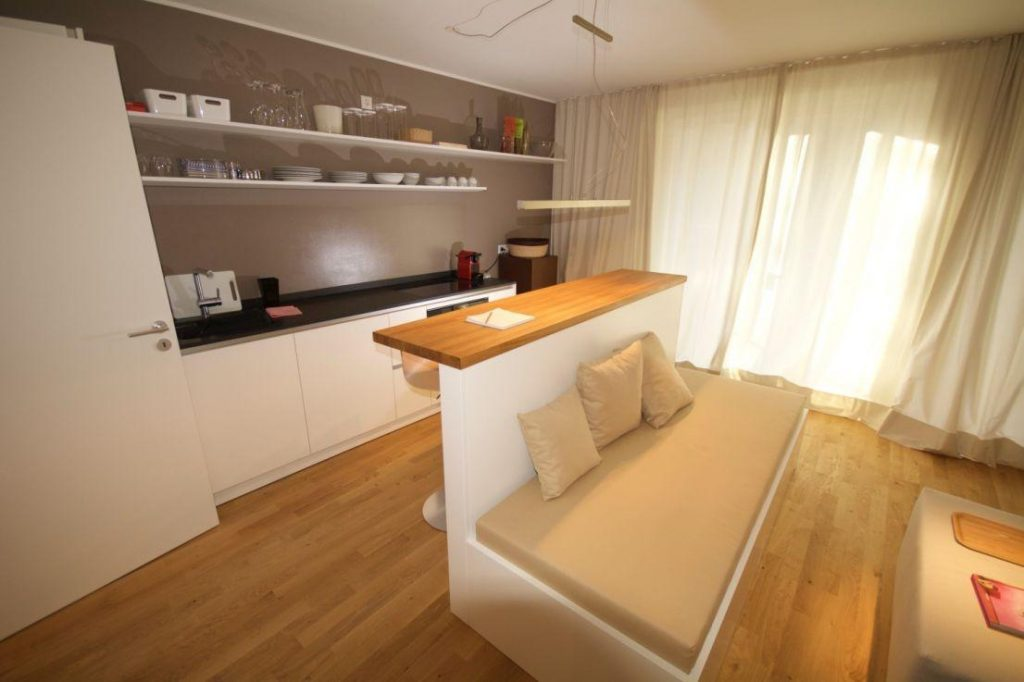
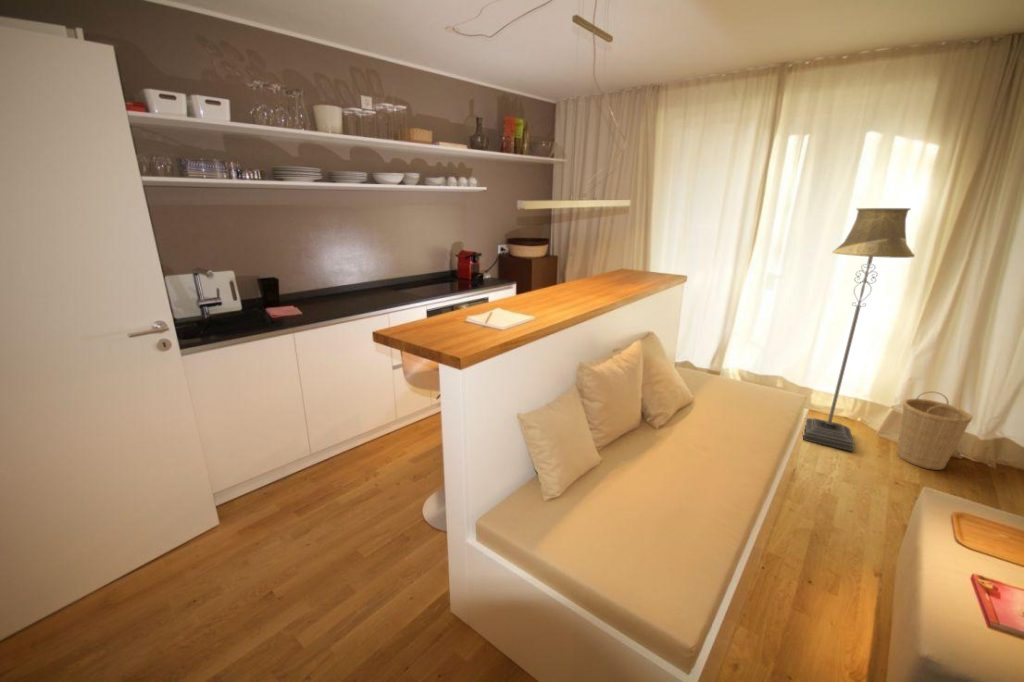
+ basket (929, 429)
+ floor lamp (852, 331)
